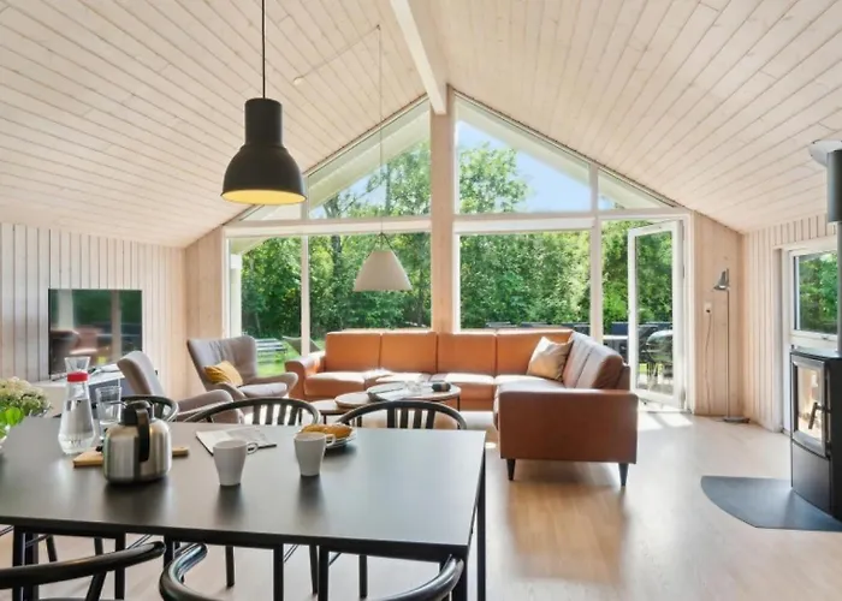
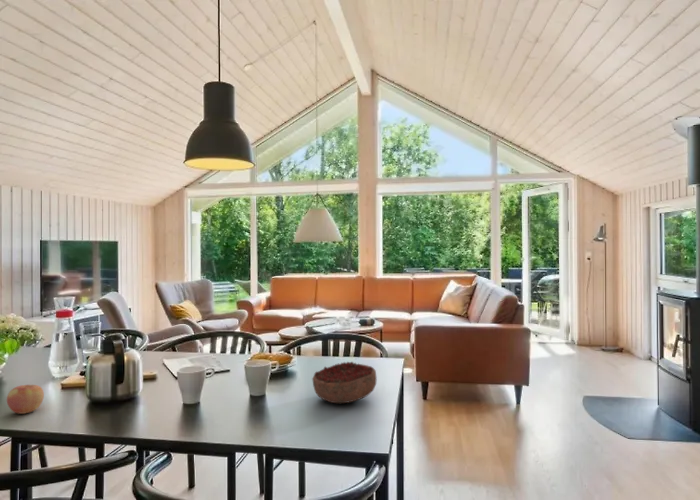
+ decorative bowl (344, 381)
+ apple (25, 398)
